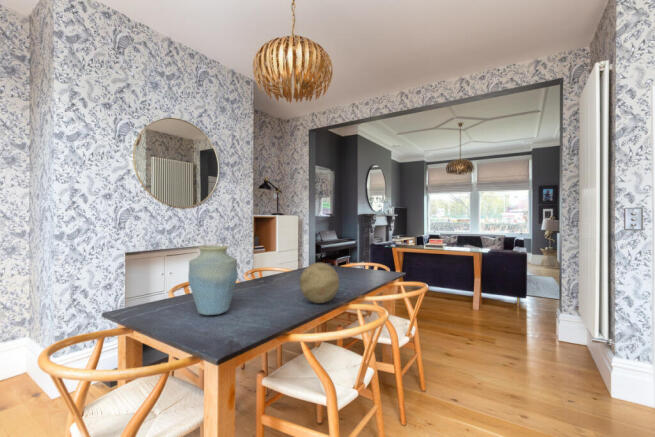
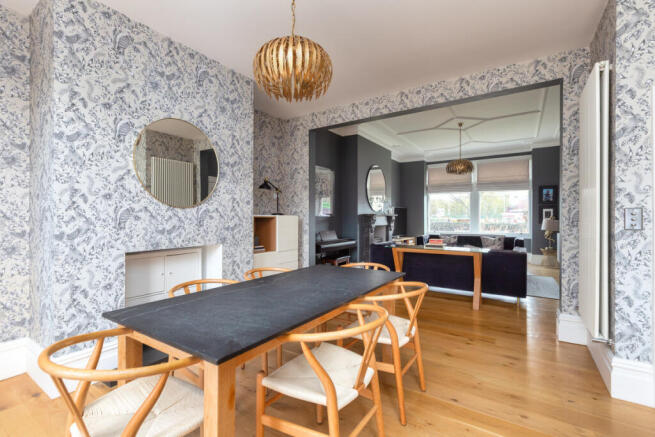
- vase (213, 279)
- decorative ball (319, 282)
